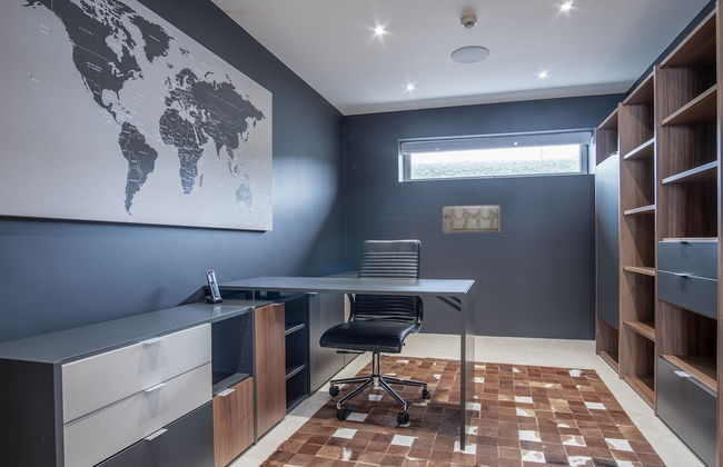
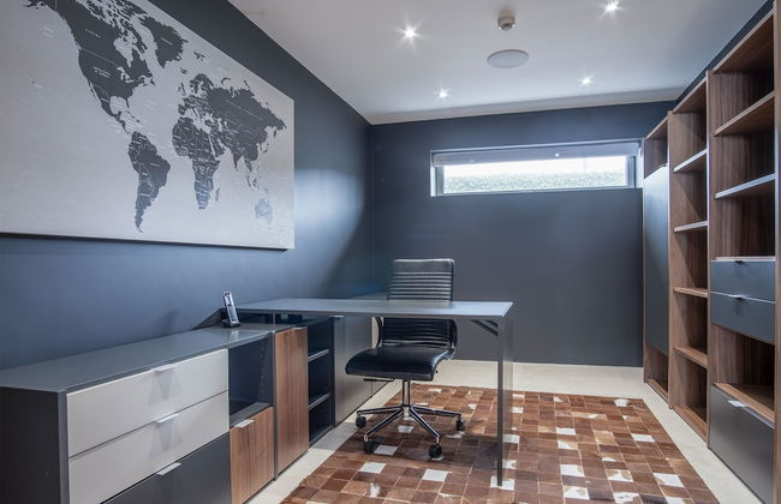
- relief sculpture (471, 219)
